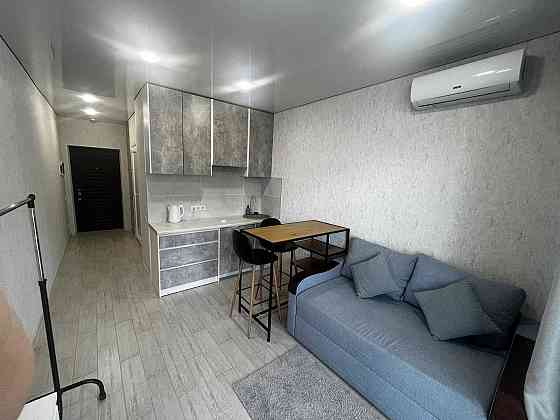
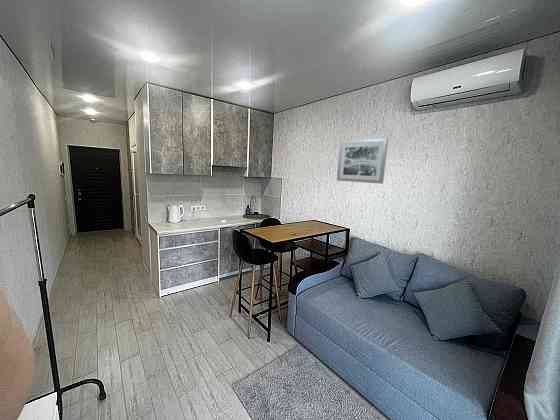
+ wall art (360, 161)
